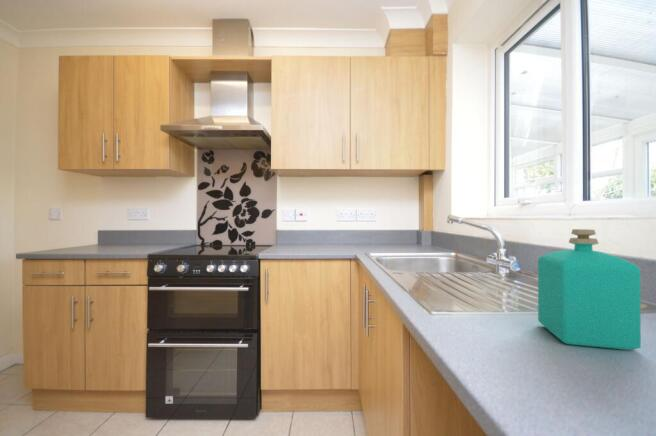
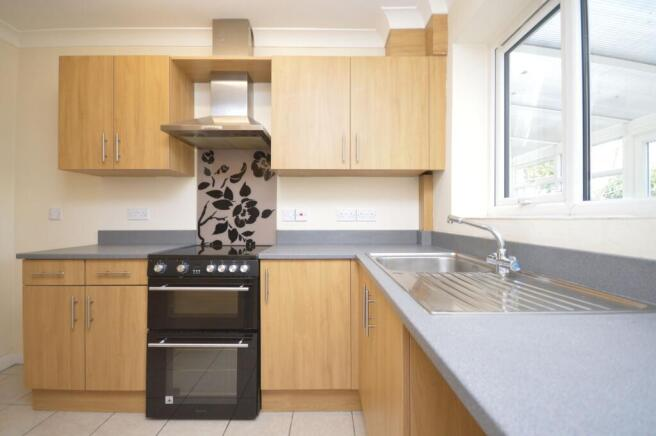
- soap bottle (583, 282)
